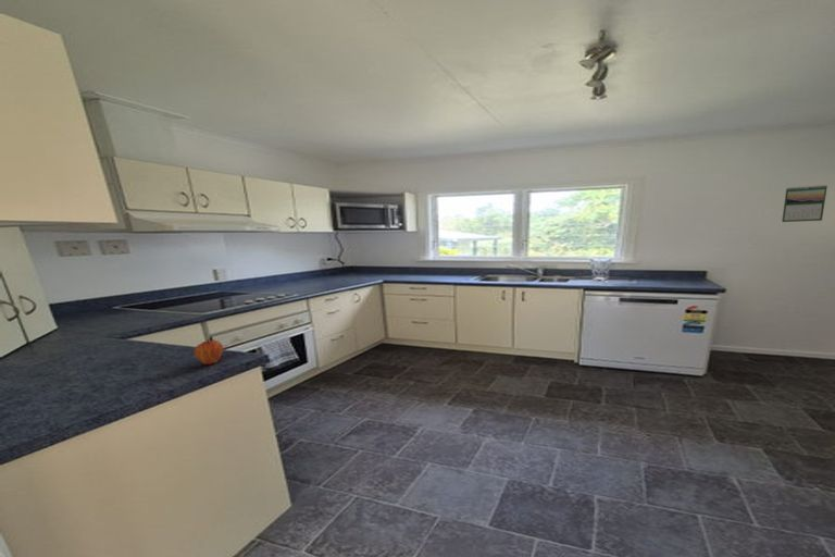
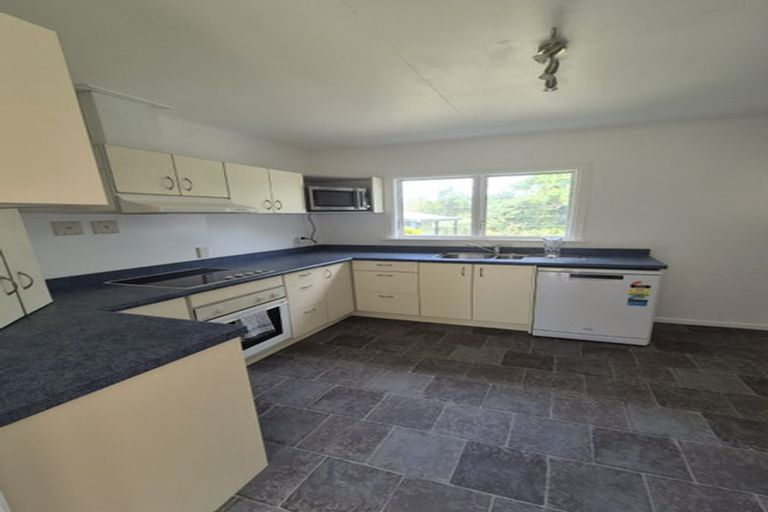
- calendar (803, 203)
- fruit (209, 350)
